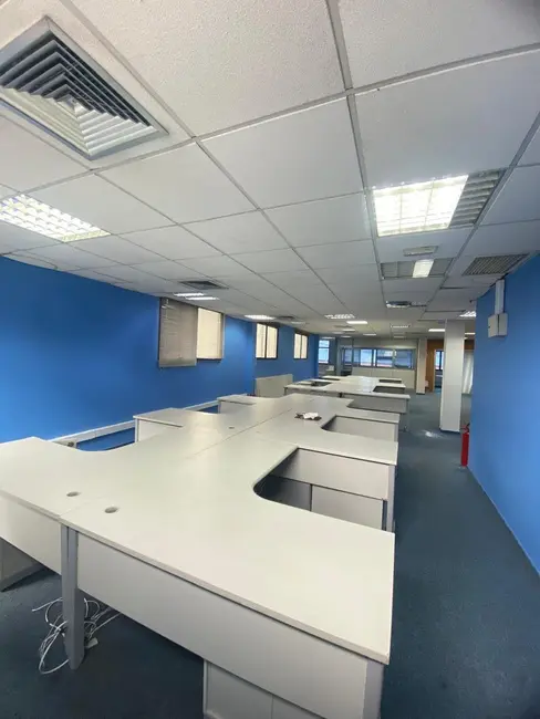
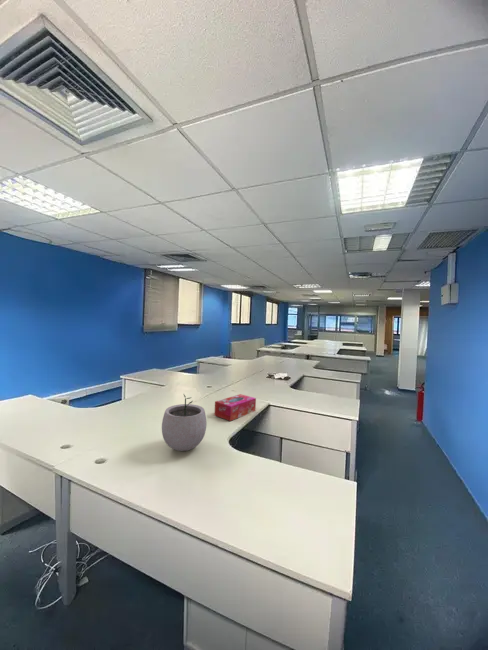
+ tissue box (235, 406)
+ plant pot (184, 420)
